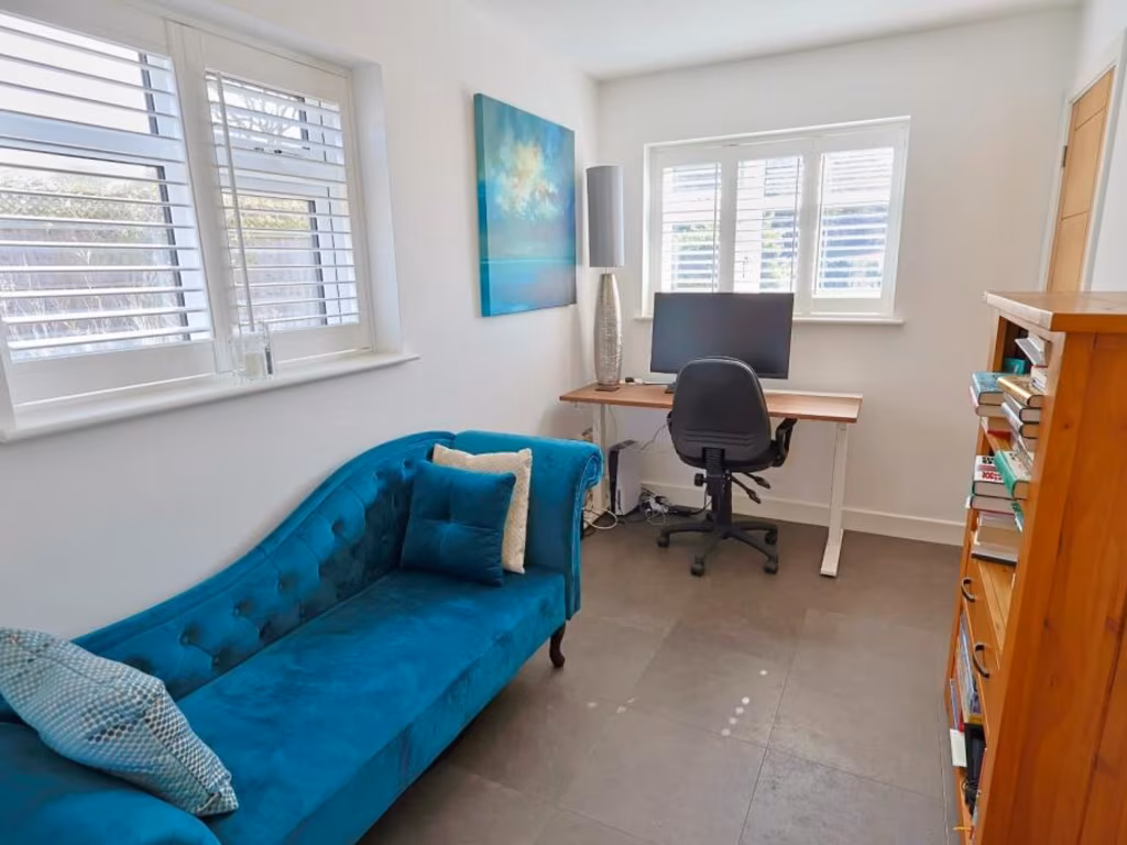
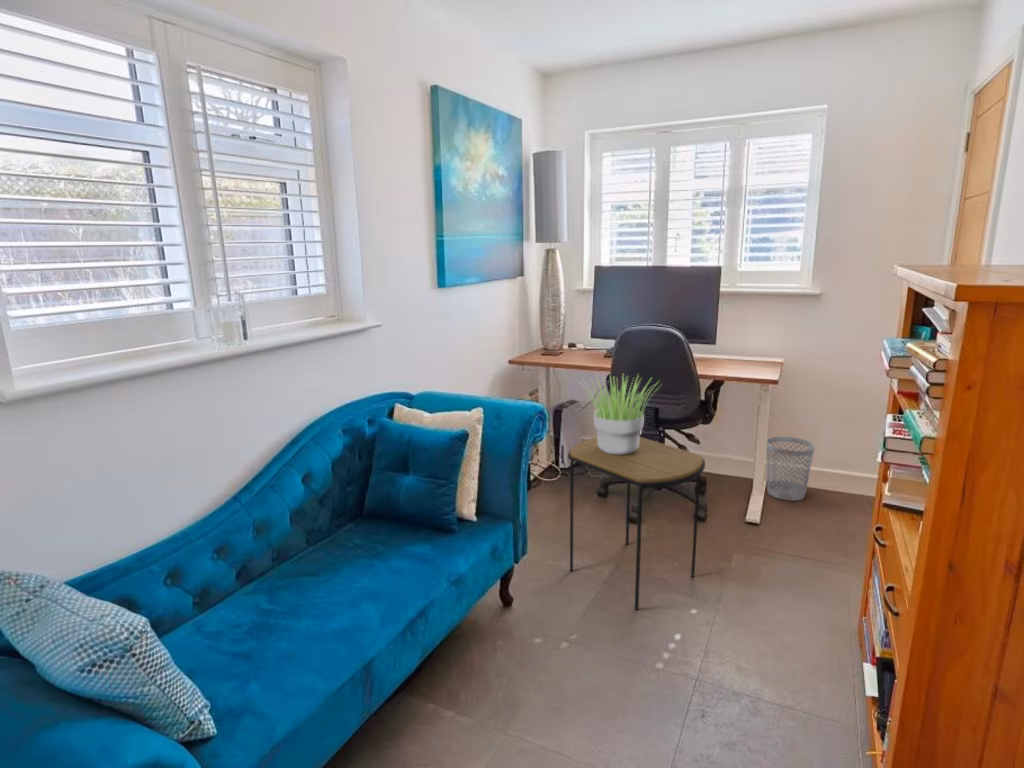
+ wastebasket (788, 469)
+ side table (629, 515)
+ potted plant (619, 414)
